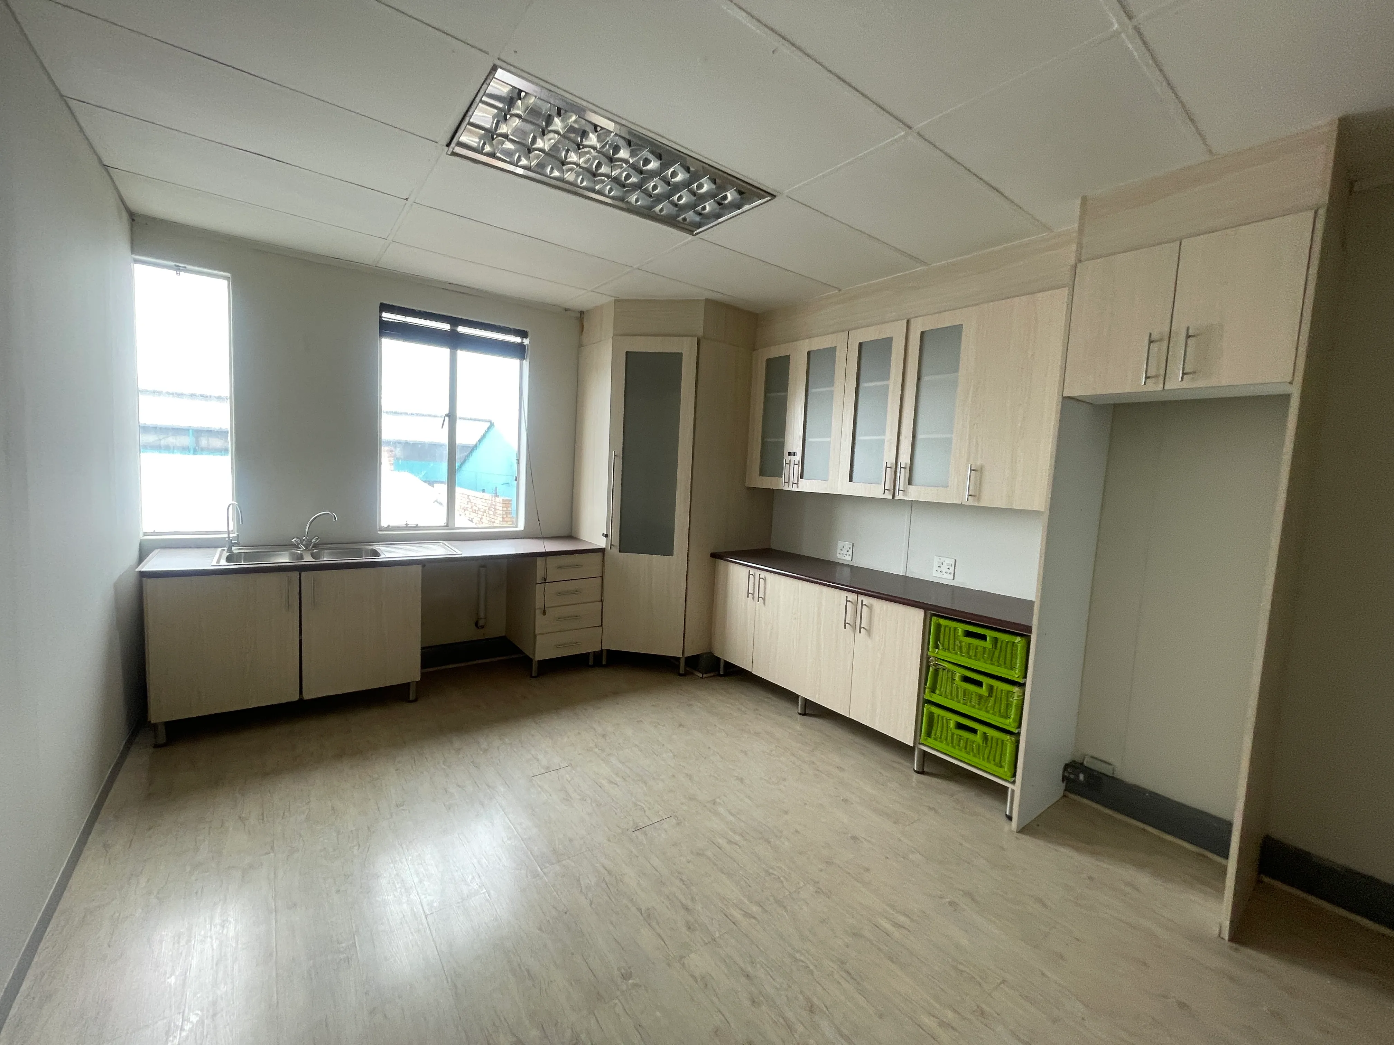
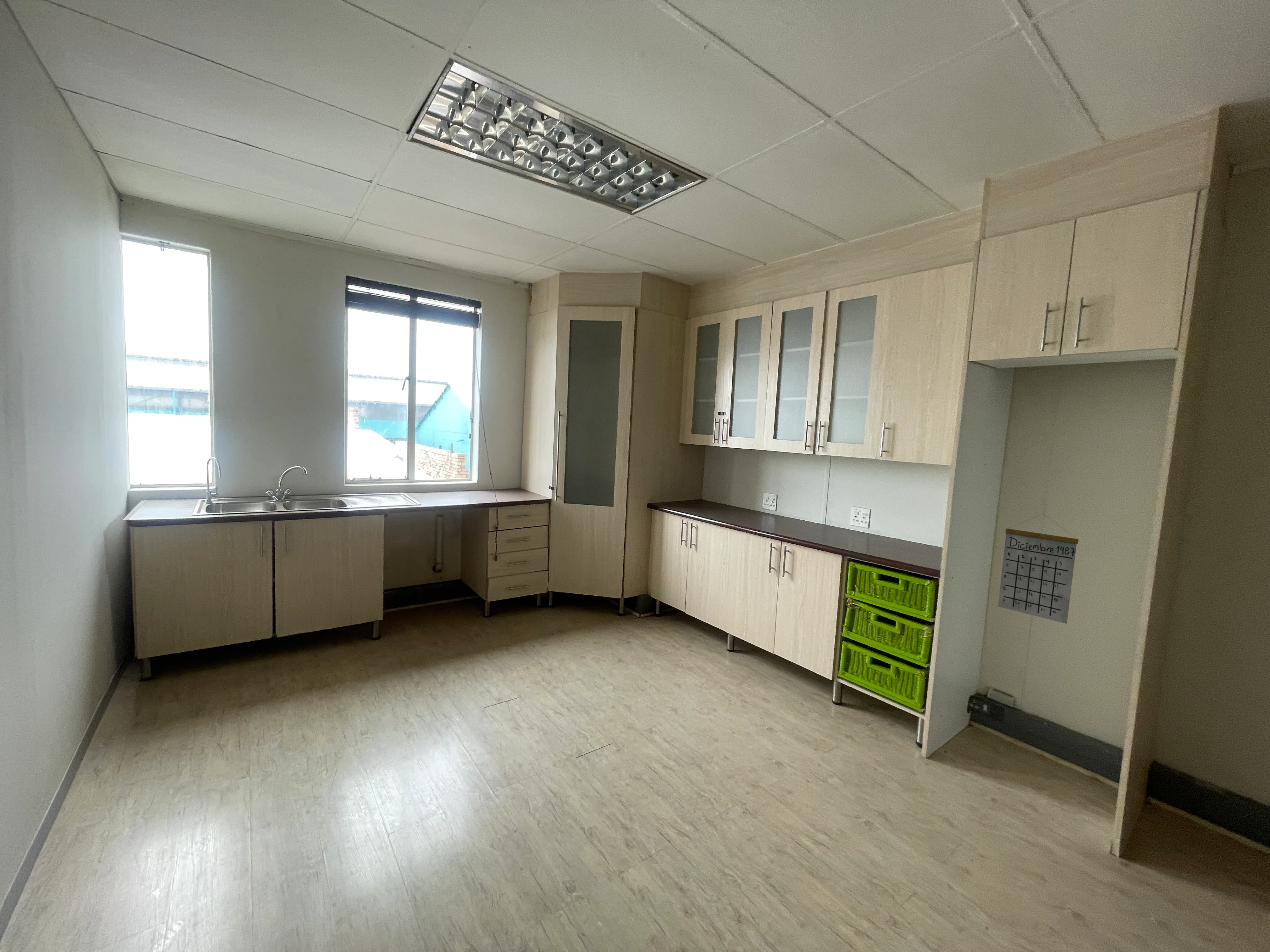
+ calendar (1037, 565)
